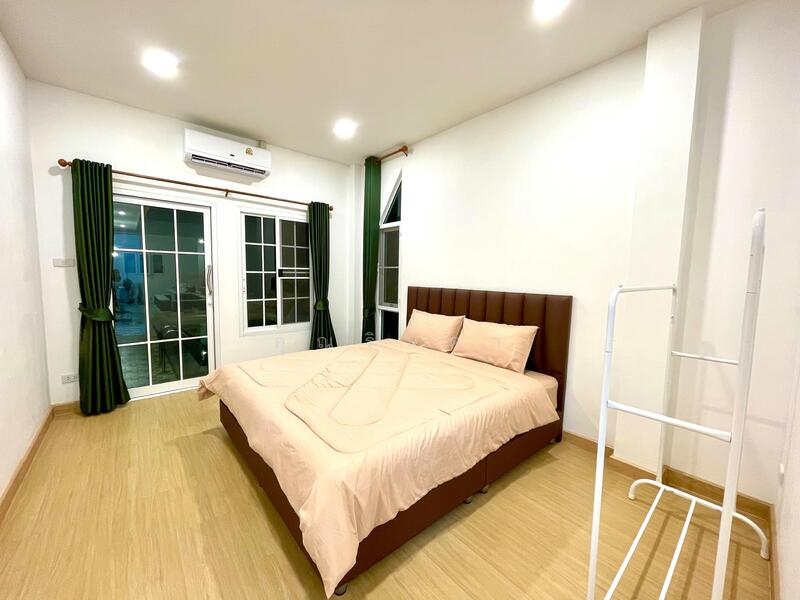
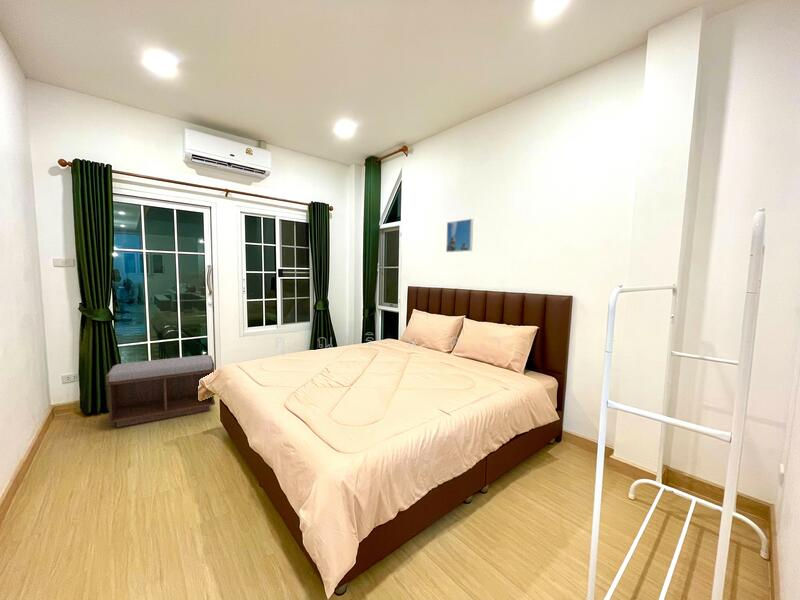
+ bench (165, 387)
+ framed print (459, 236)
